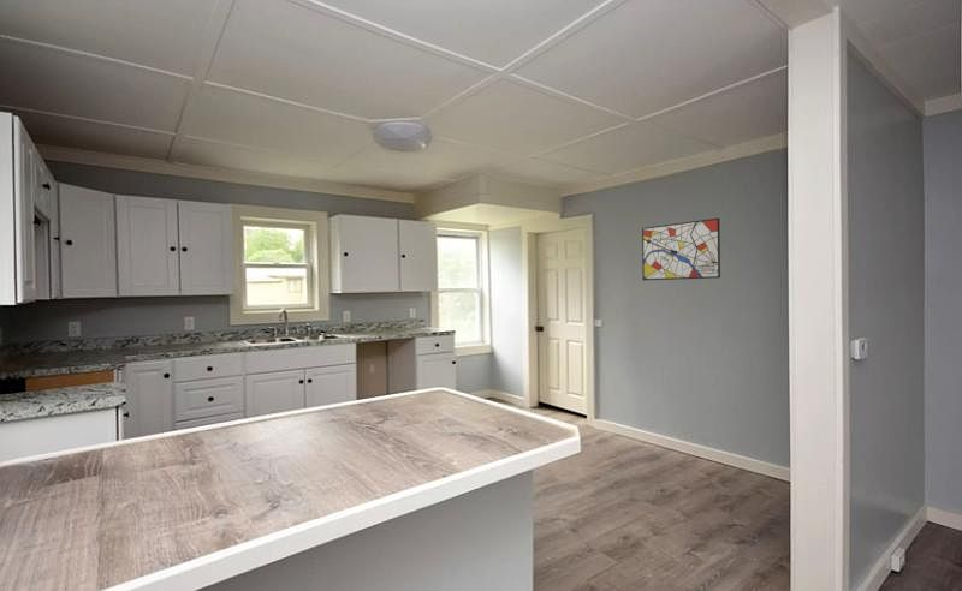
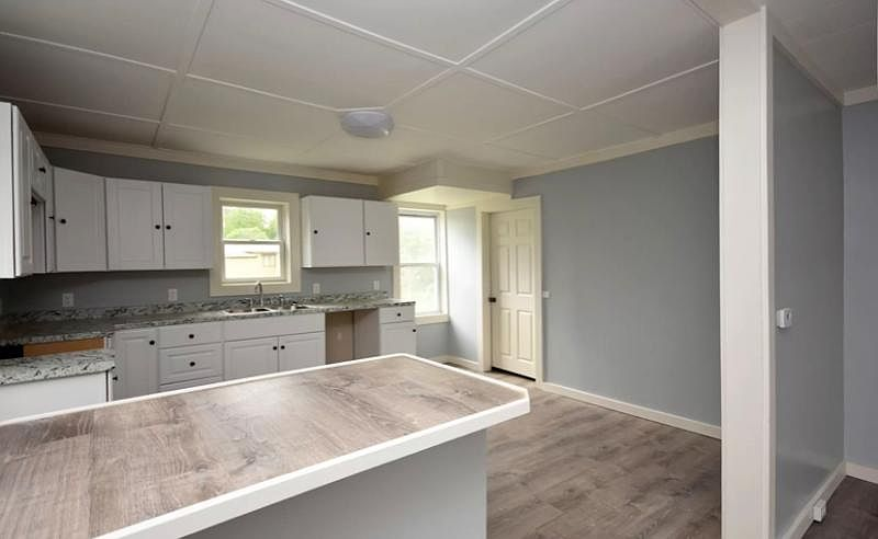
- wall art (678, 251)
